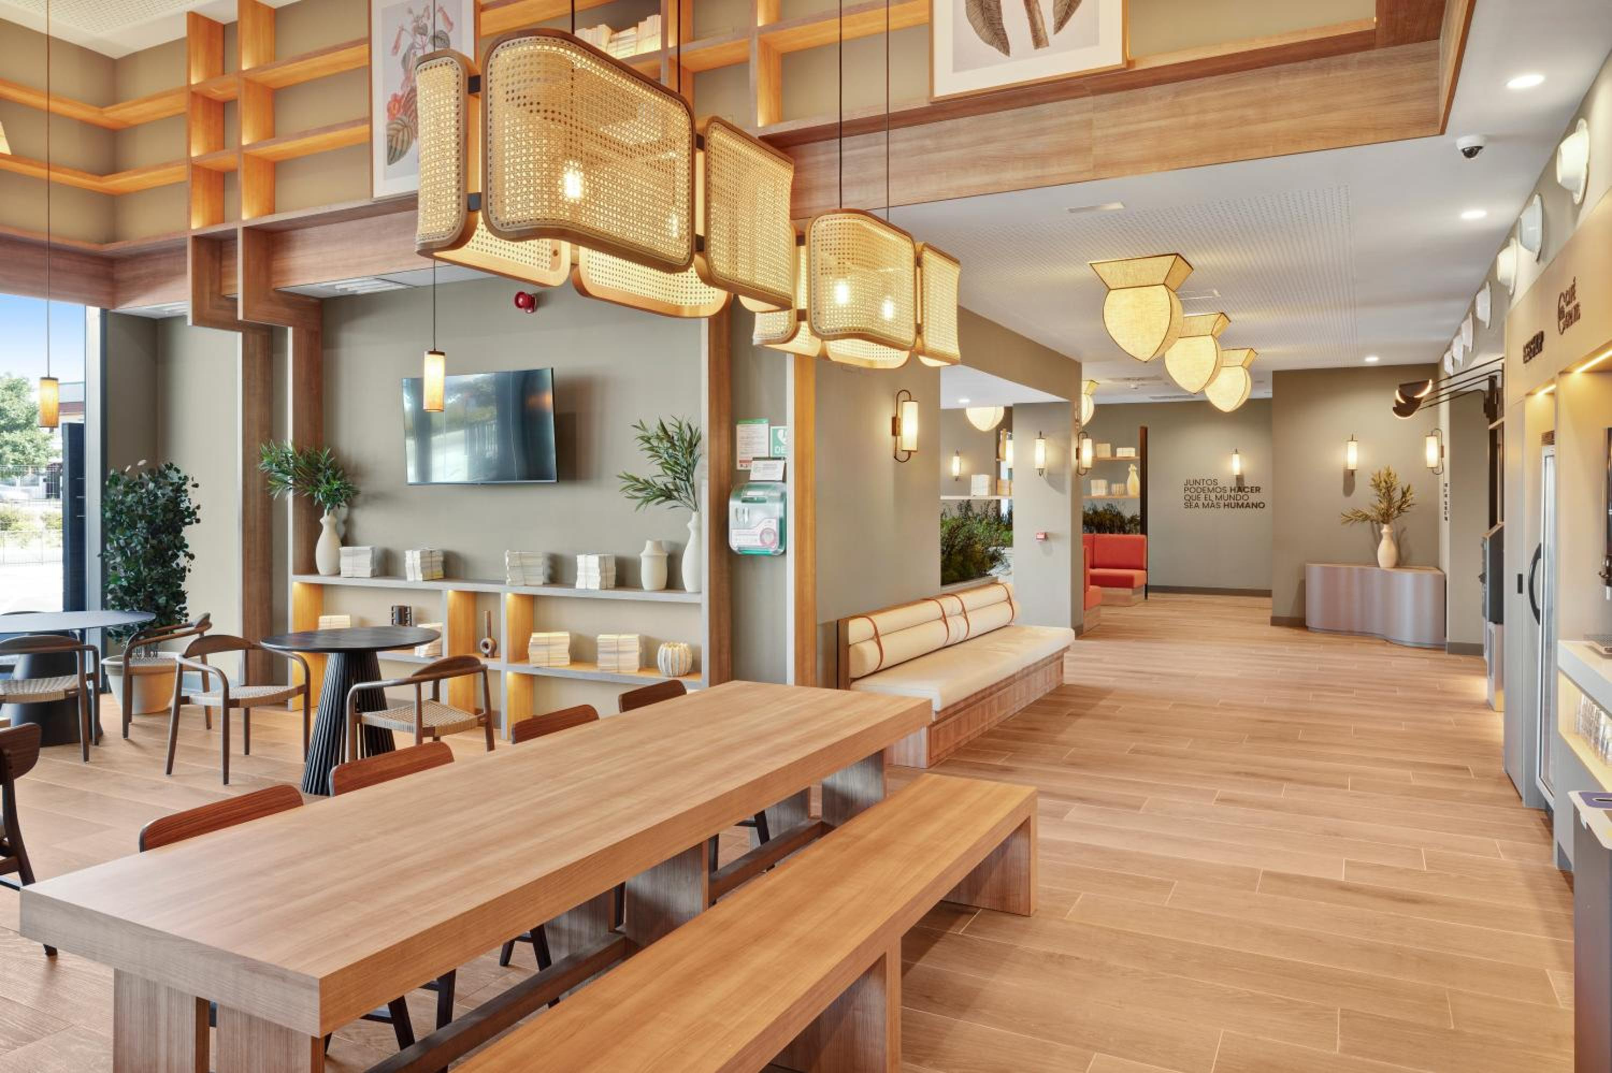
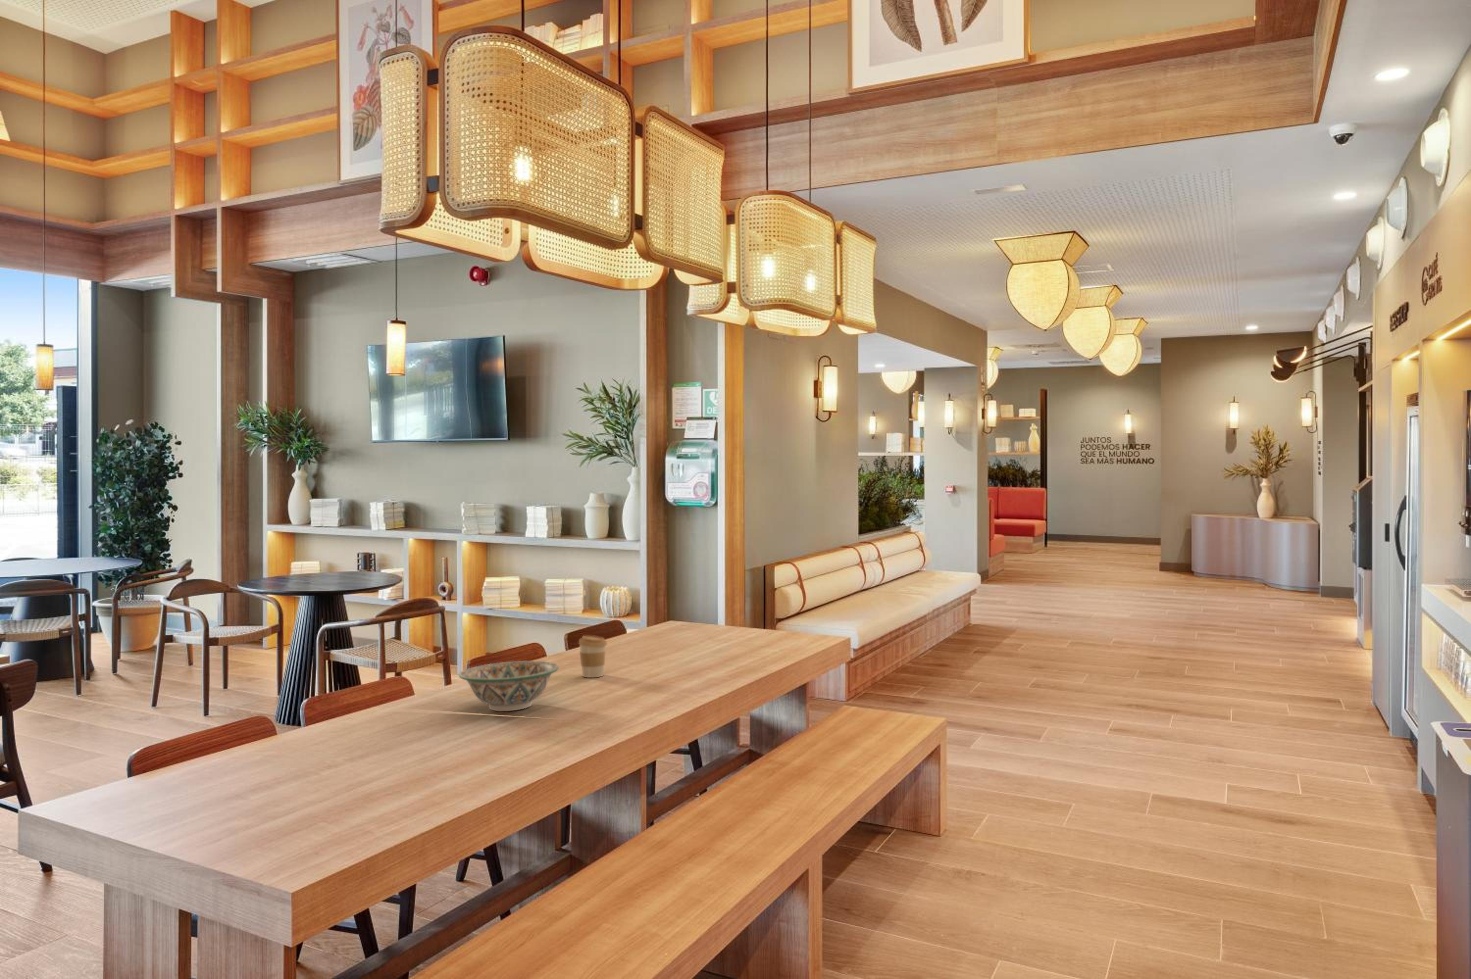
+ coffee cup (592, 656)
+ decorative bowl (509, 687)
